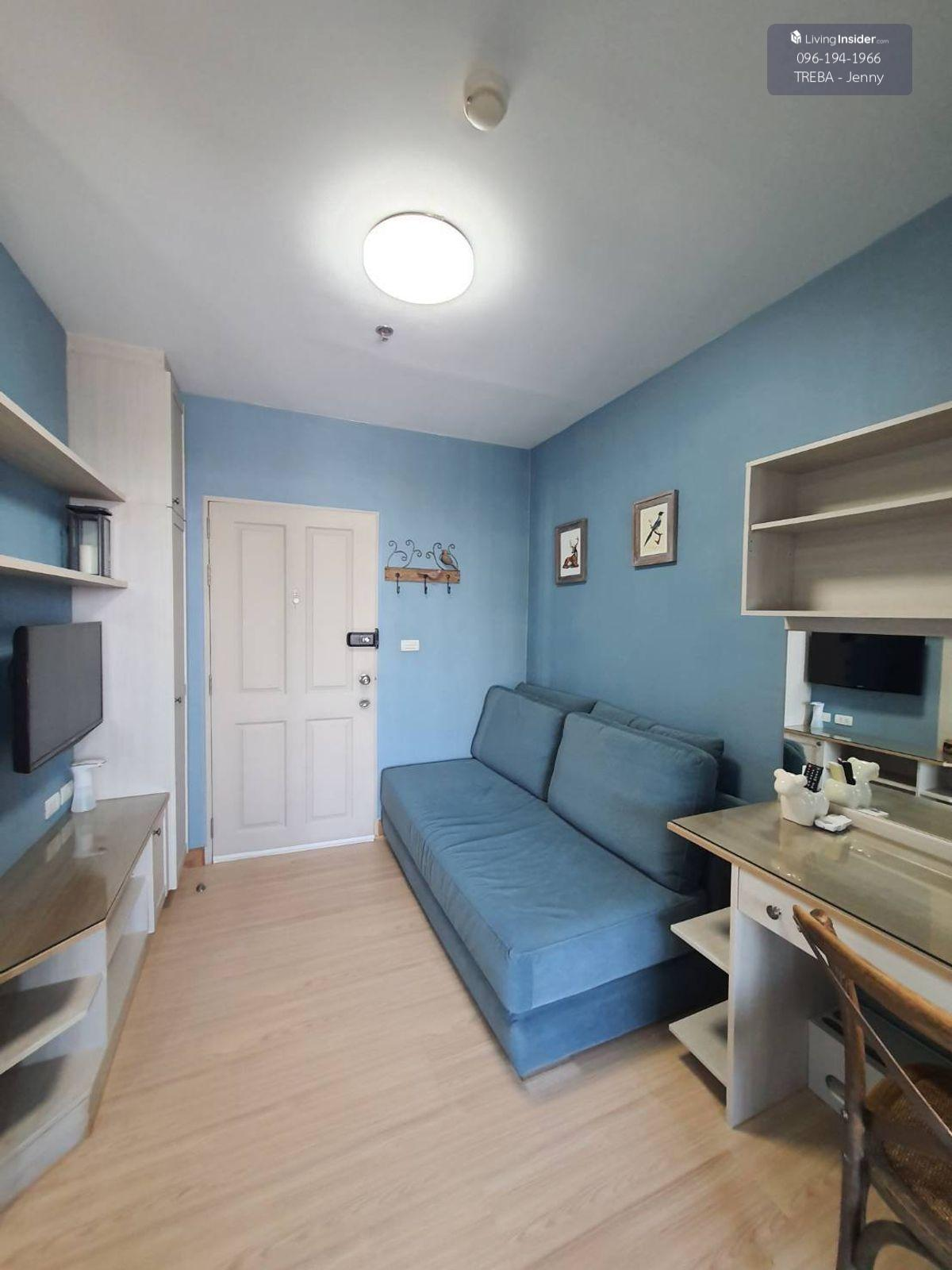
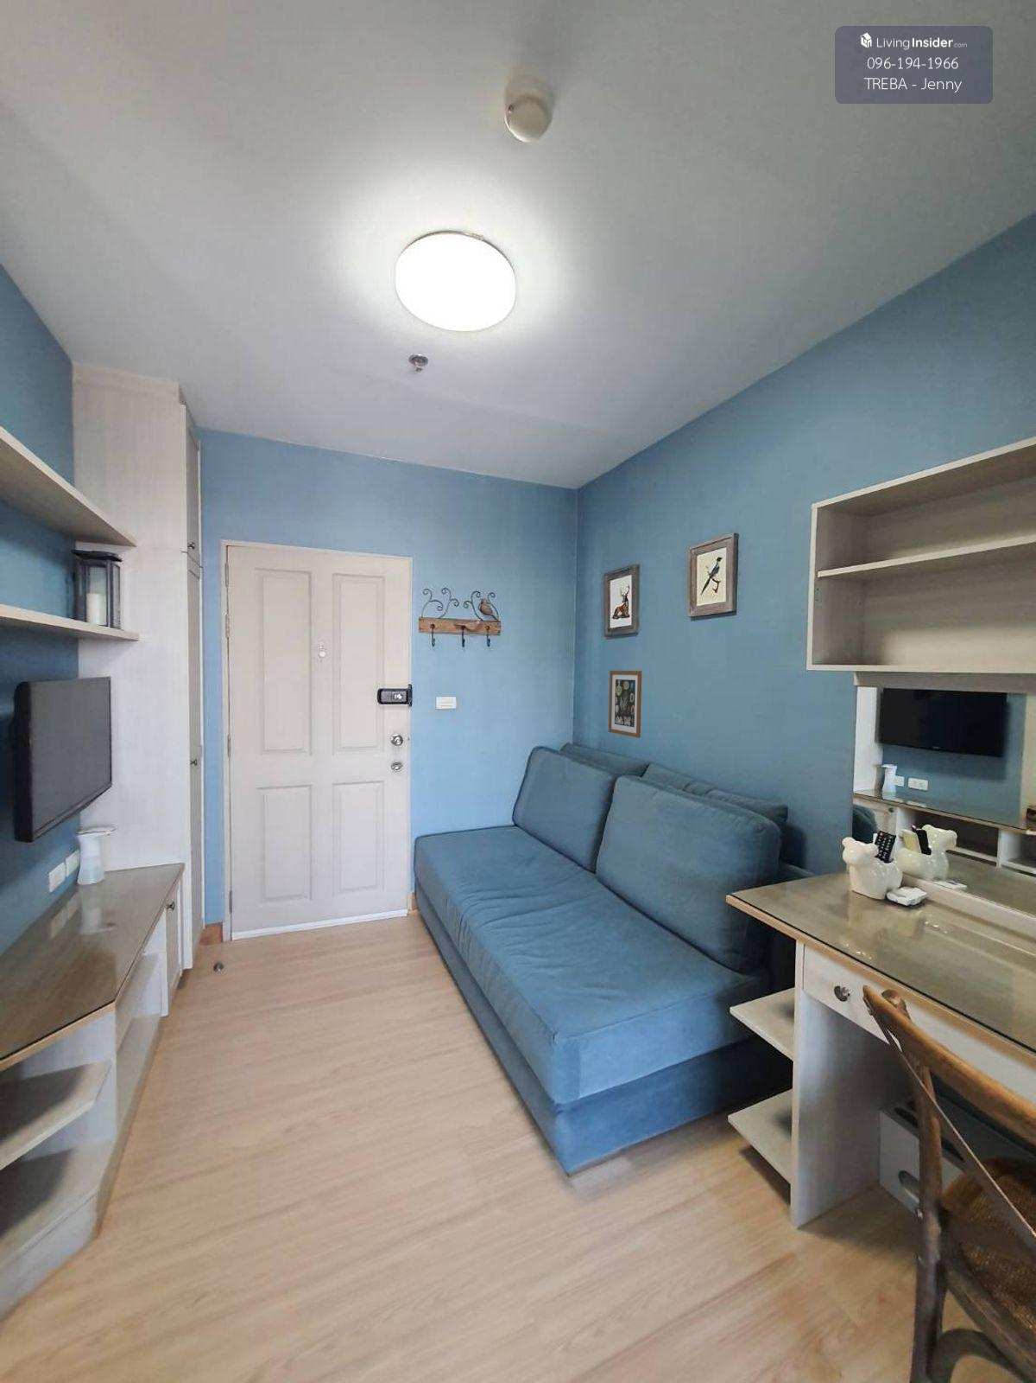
+ wall art (625, 702)
